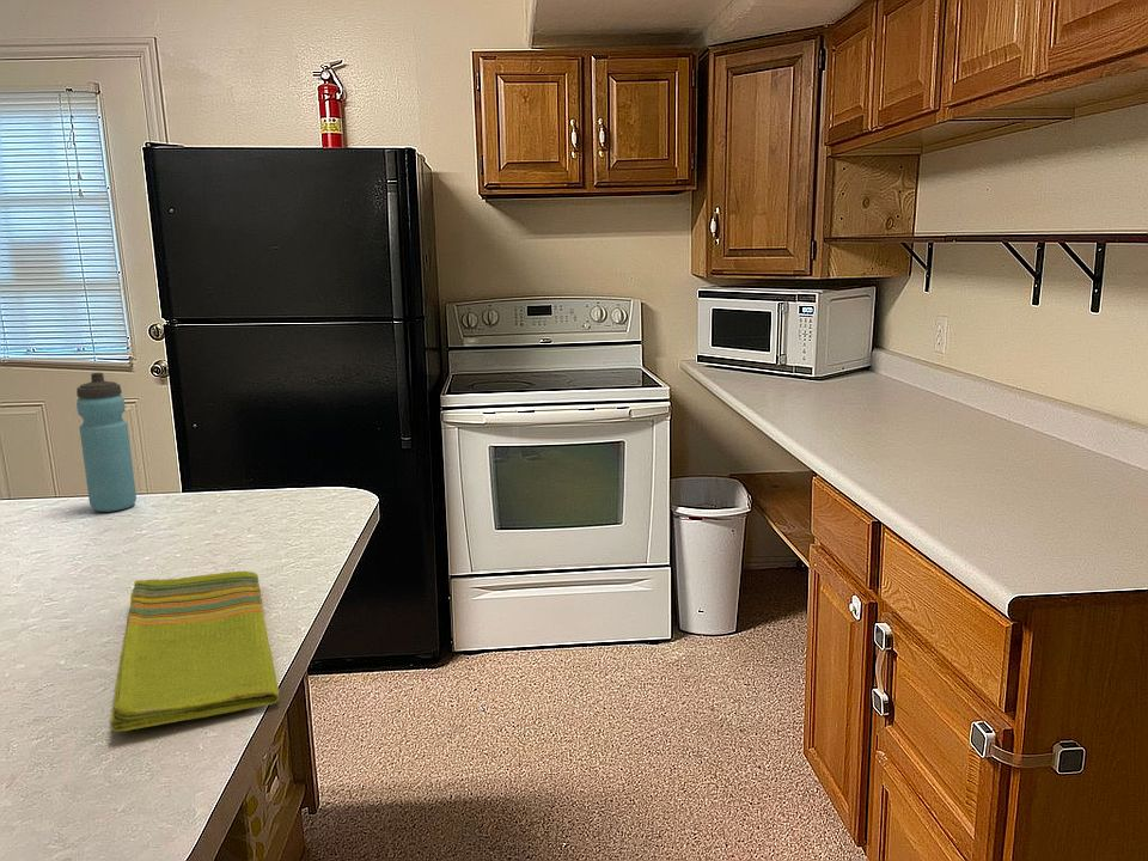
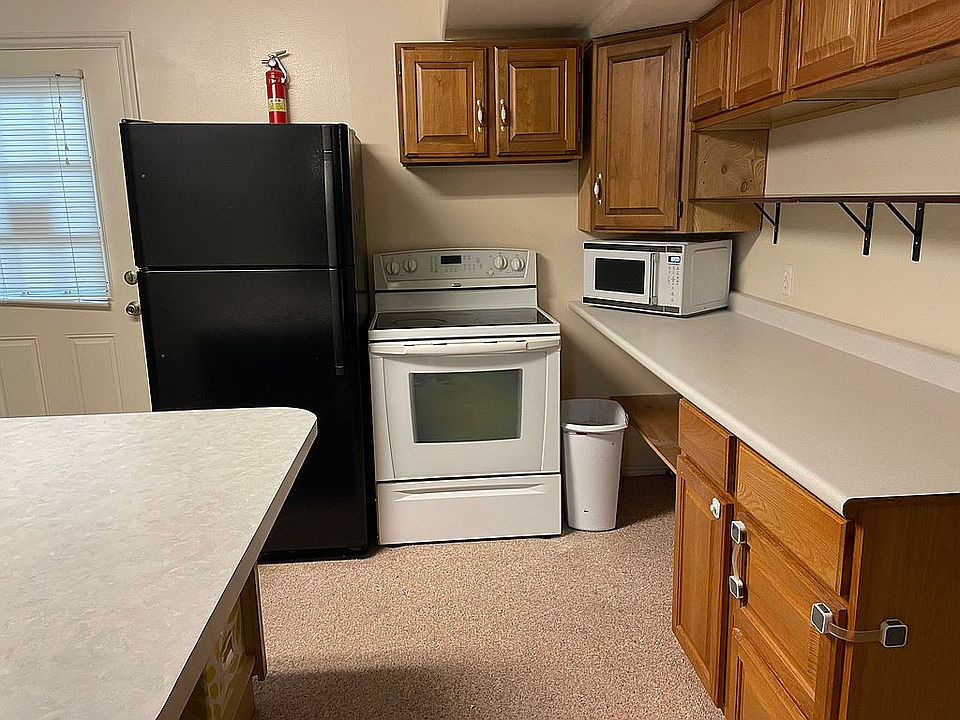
- water bottle (105, 440)
- dish towel (196, 634)
